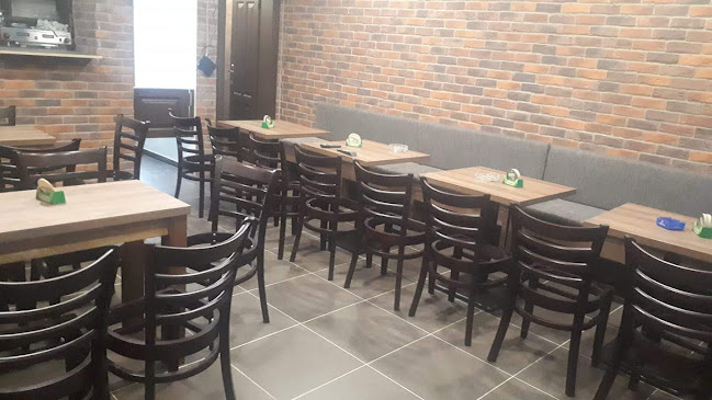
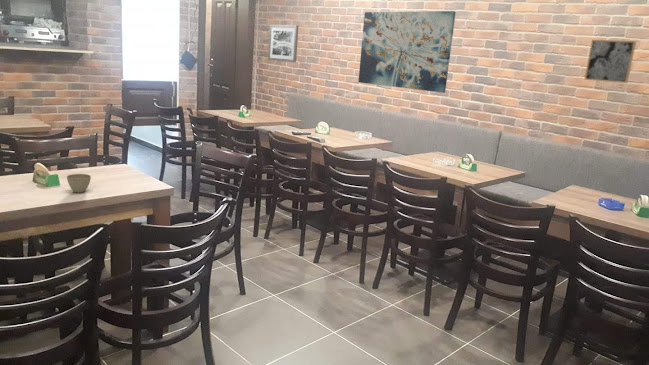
+ wall art (402, 50)
+ wall art (282, 43)
+ wall art (609, 61)
+ flower pot (79, 183)
